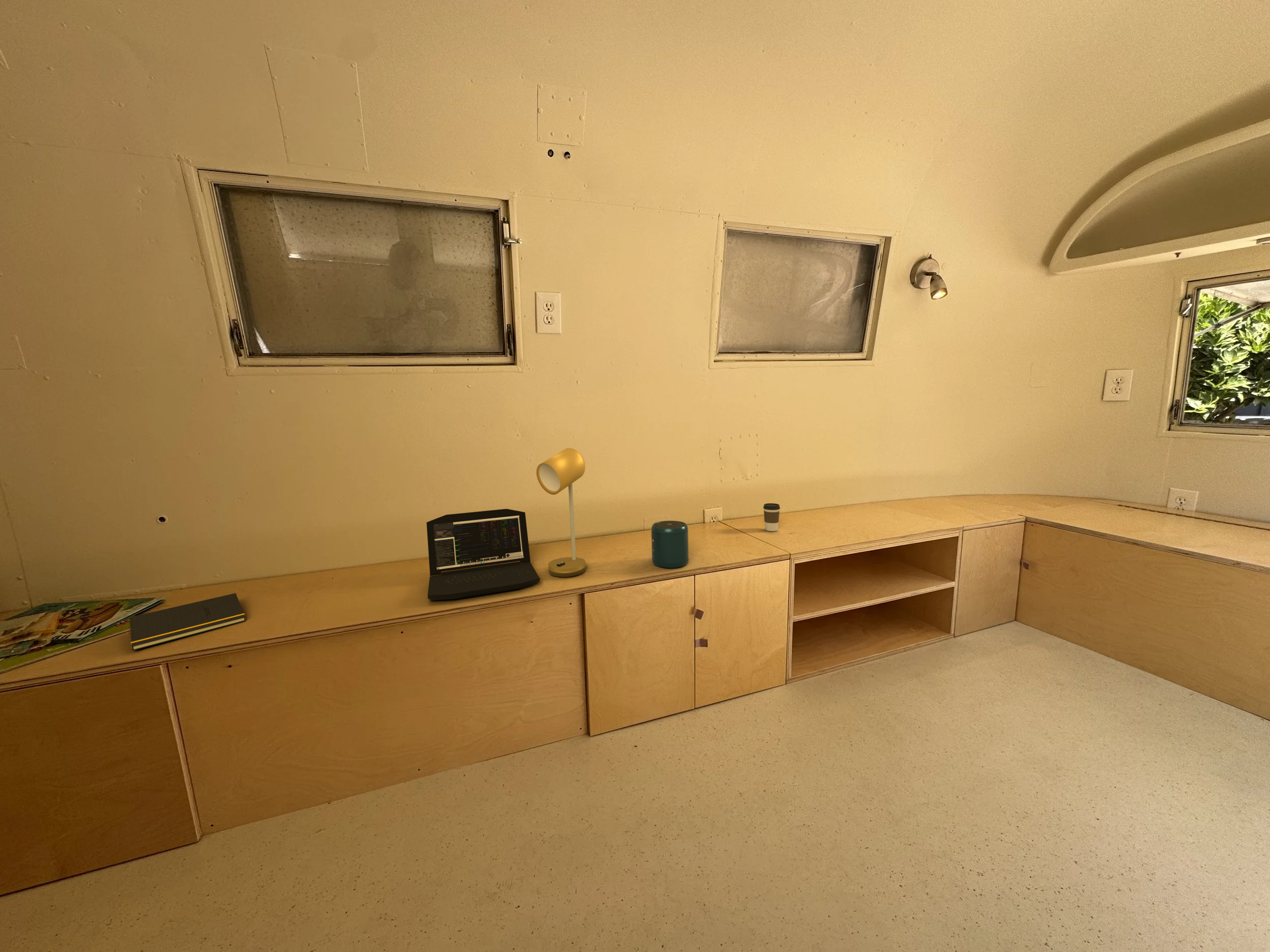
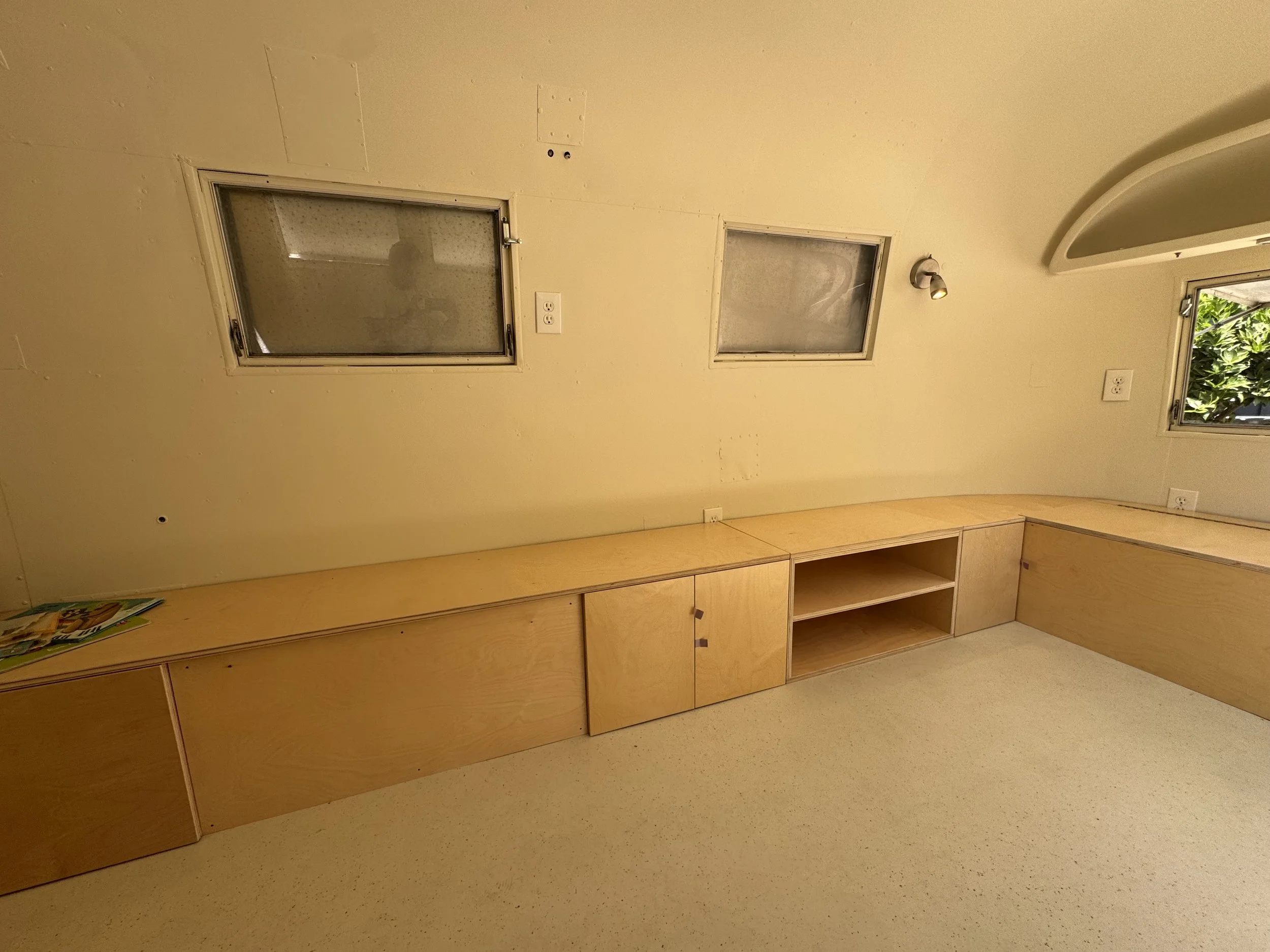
- laptop (481, 550)
- notepad (189, 619)
- desk lamp (569, 511)
- coffee cup (771, 517)
- speaker (670, 543)
